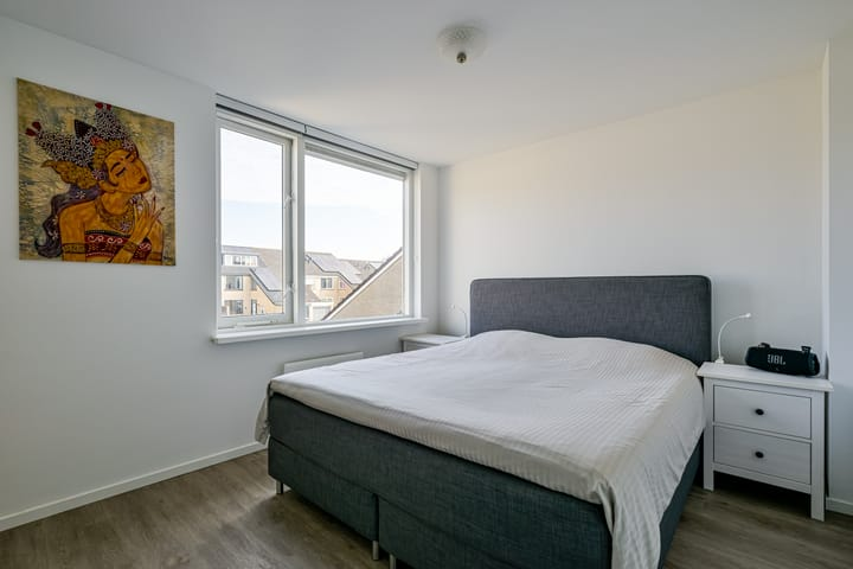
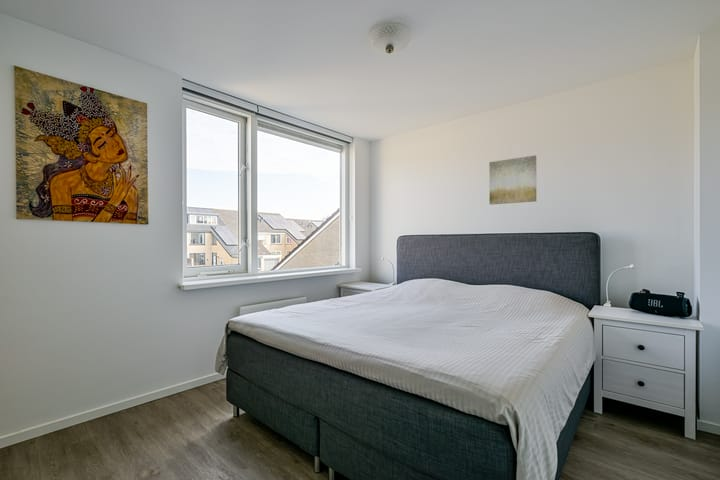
+ wall art (512, 181)
